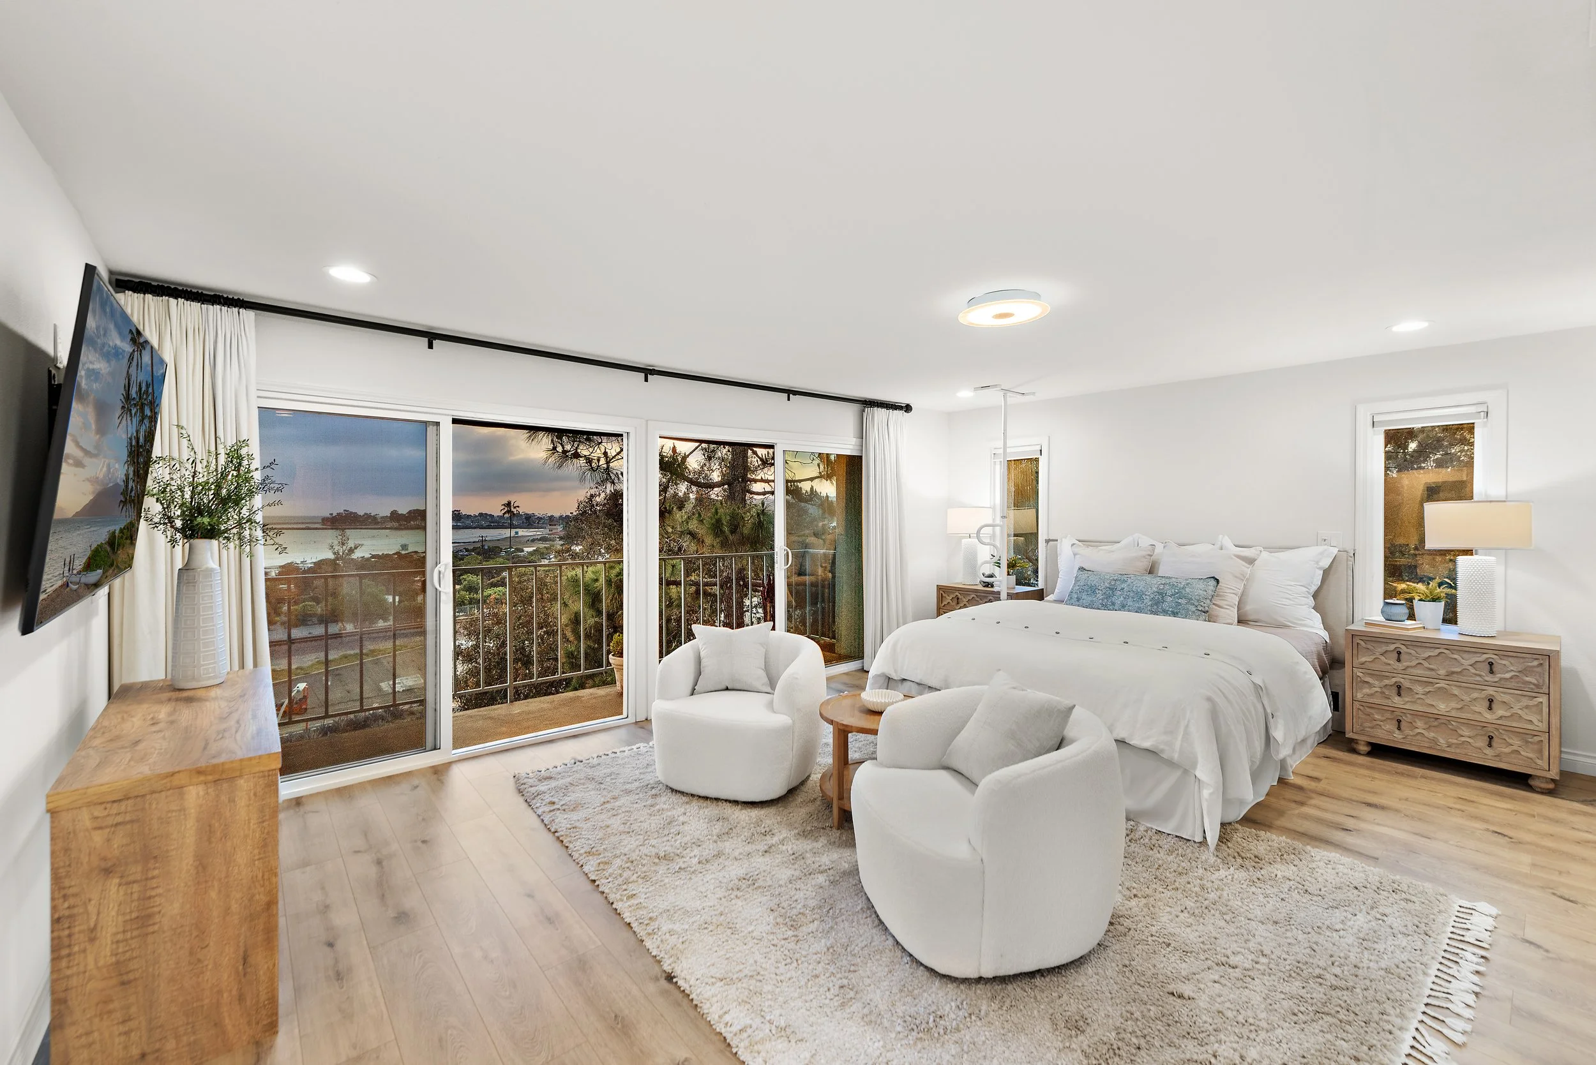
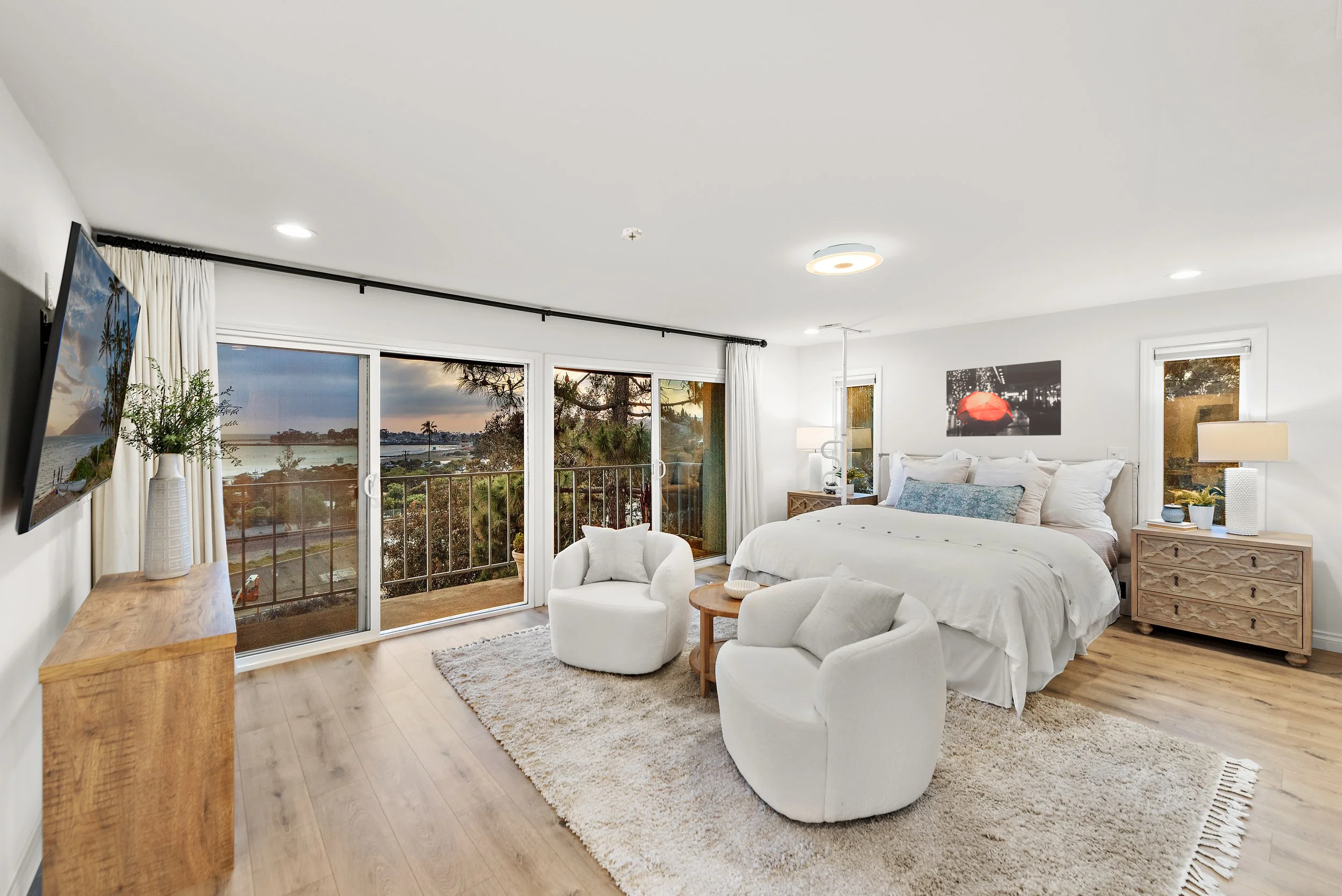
+ smoke detector (631, 234)
+ wall art (1000, 400)
